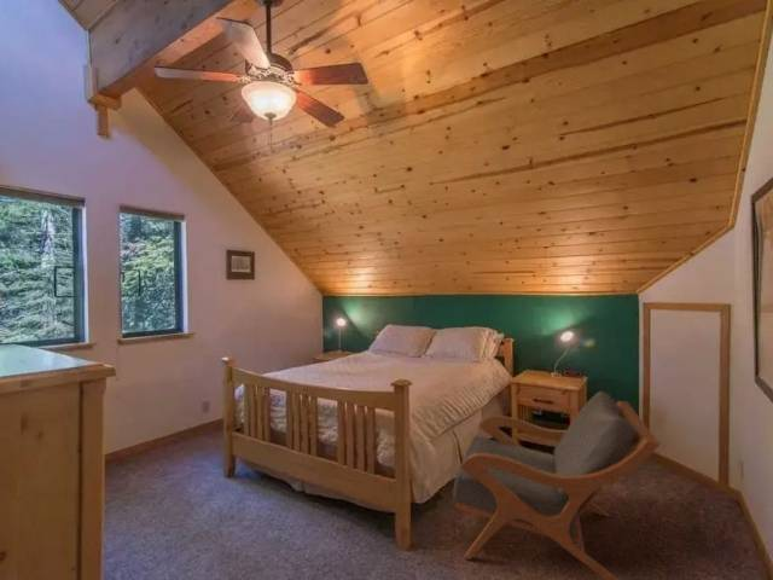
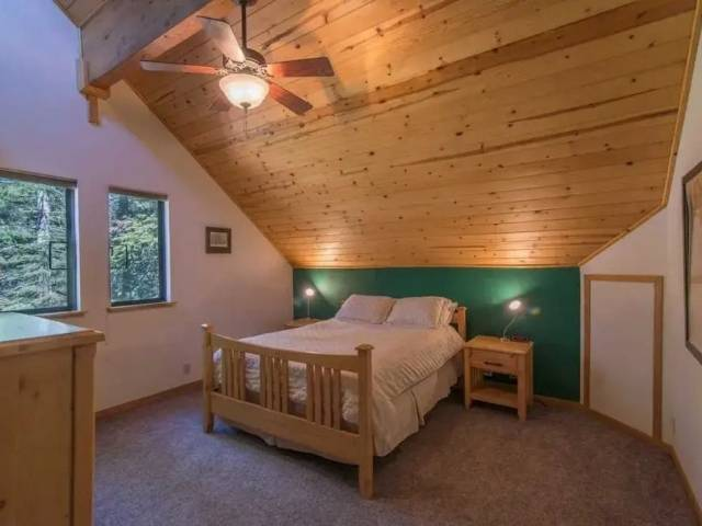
- armchair (546, 466)
